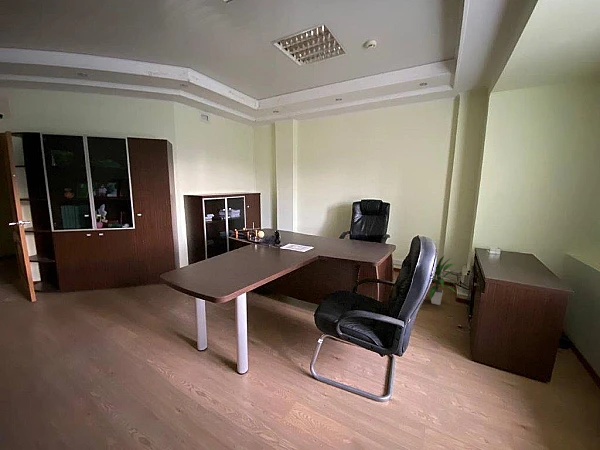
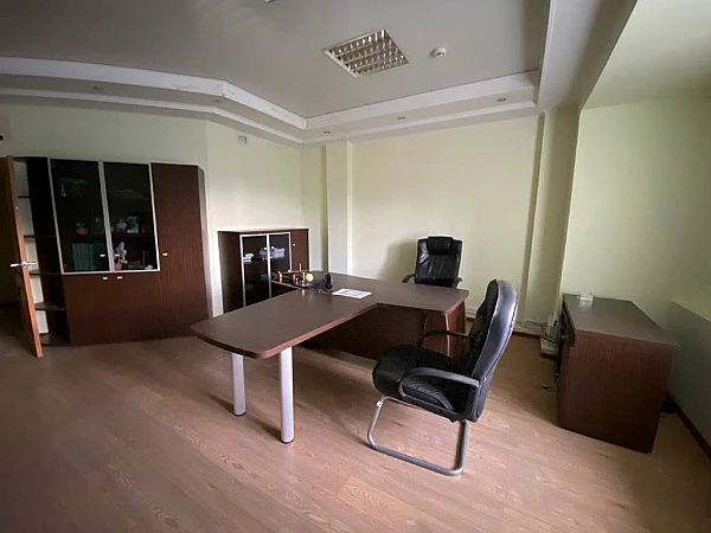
- indoor plant (437, 279)
